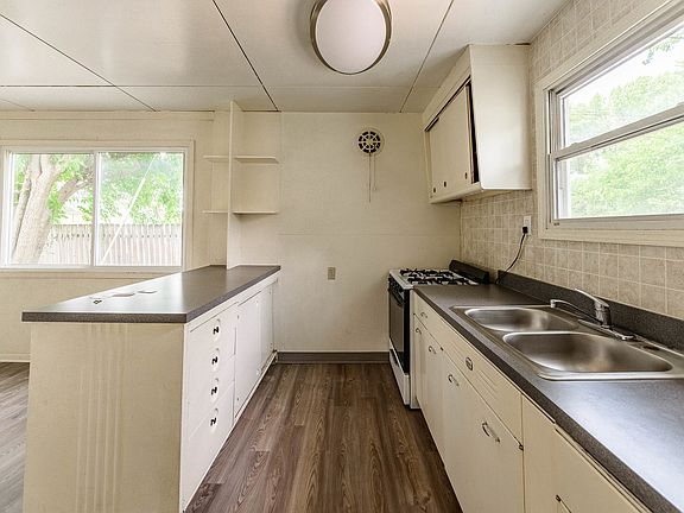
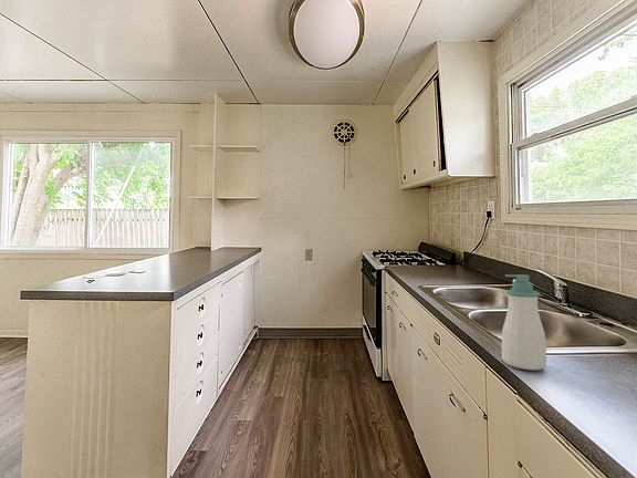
+ soap bottle (522, 319)
